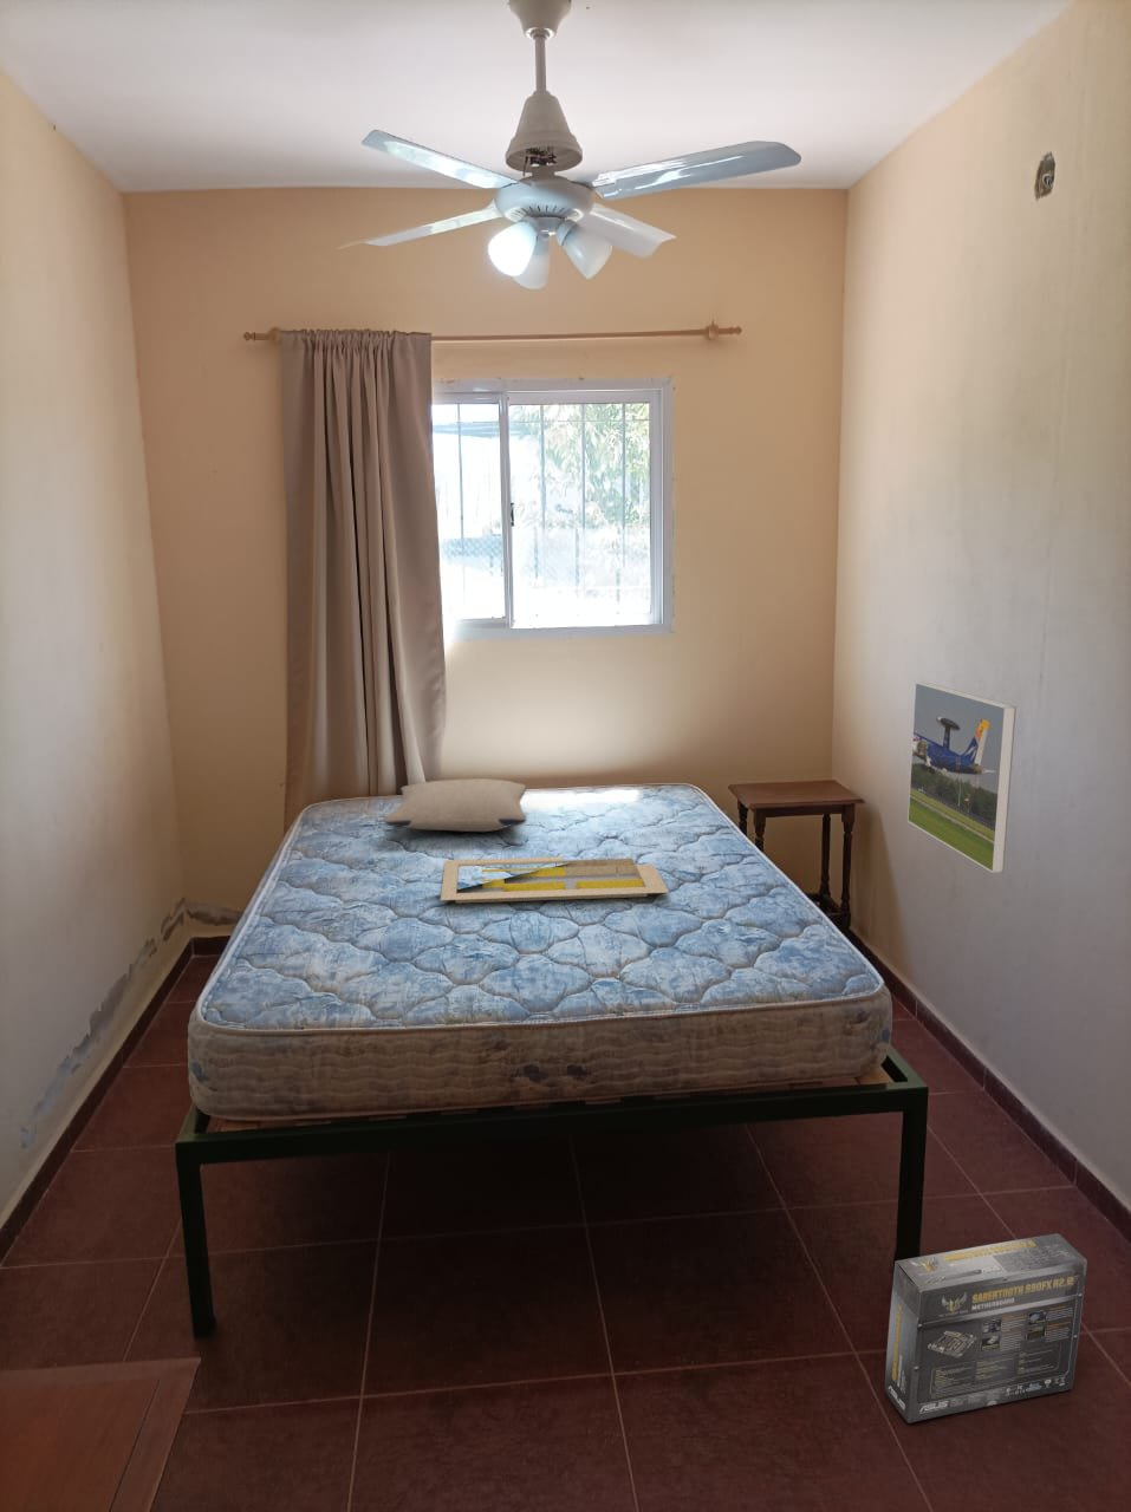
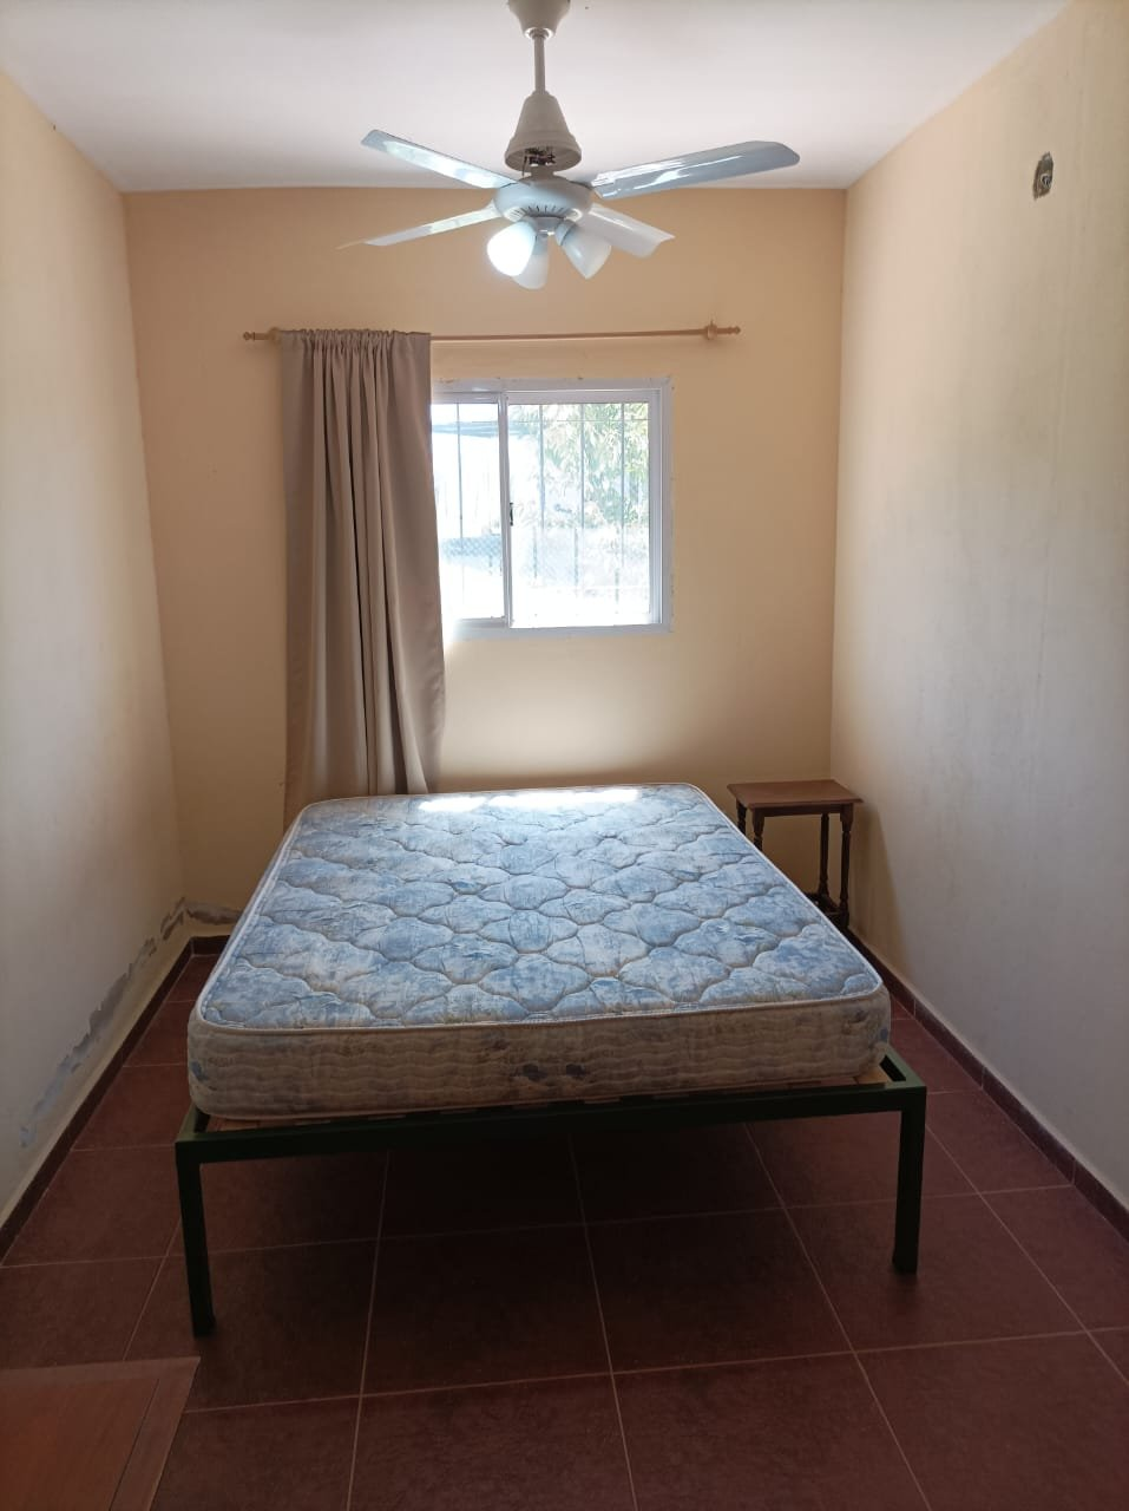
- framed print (956, 768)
- serving tray (551, 880)
- pillow (460, 804)
- box (984, 1326)
